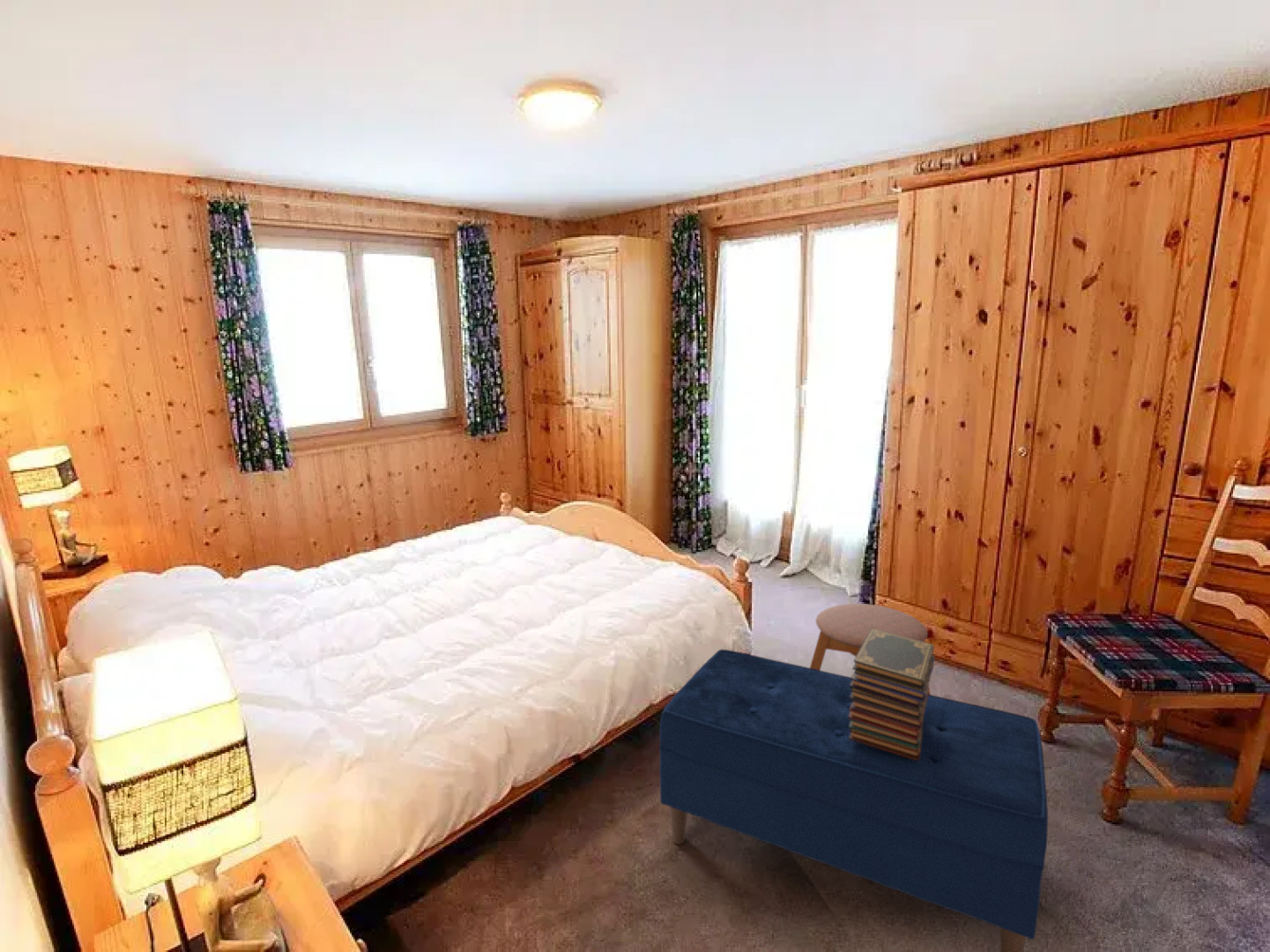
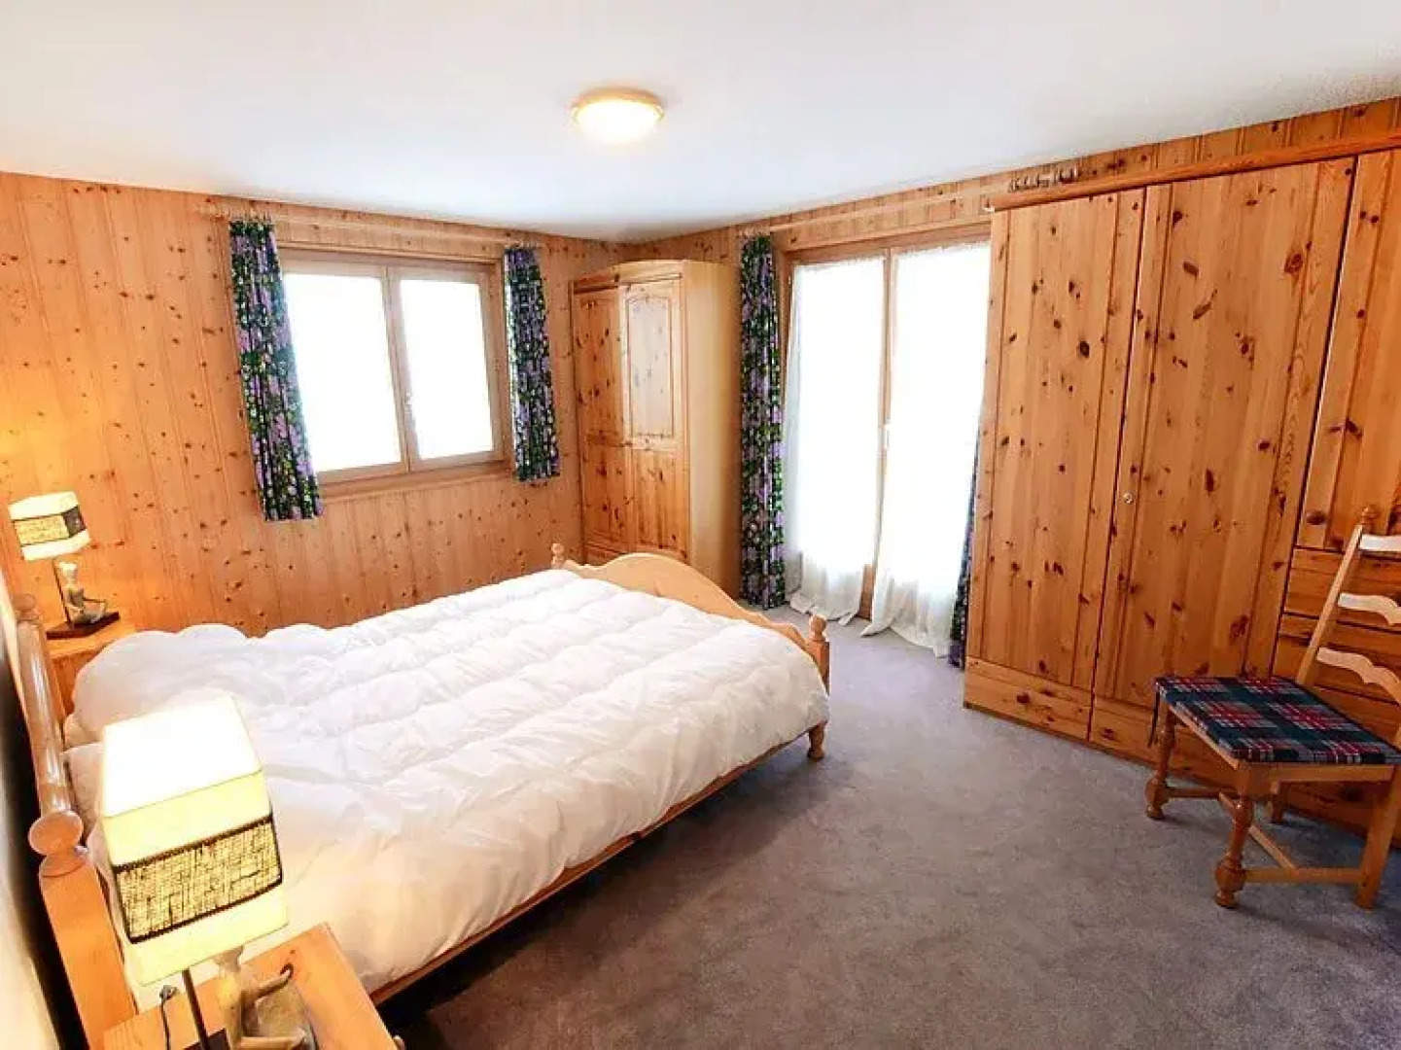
- book stack (887, 692)
- stool (855, 656)
- bench (842, 785)
